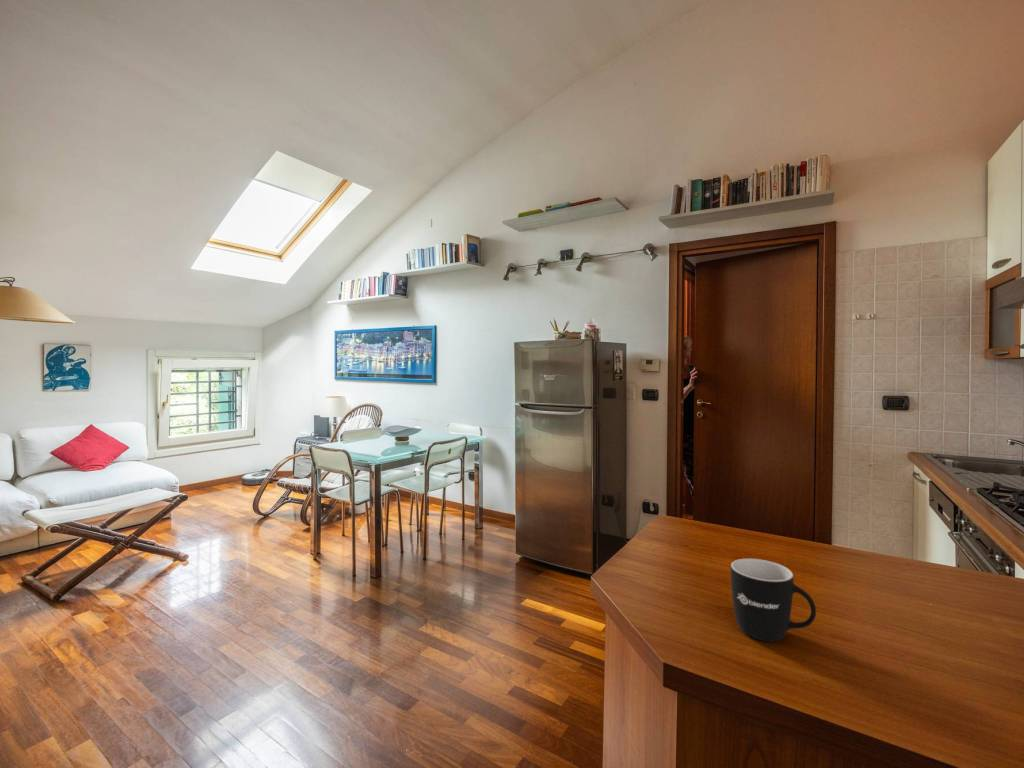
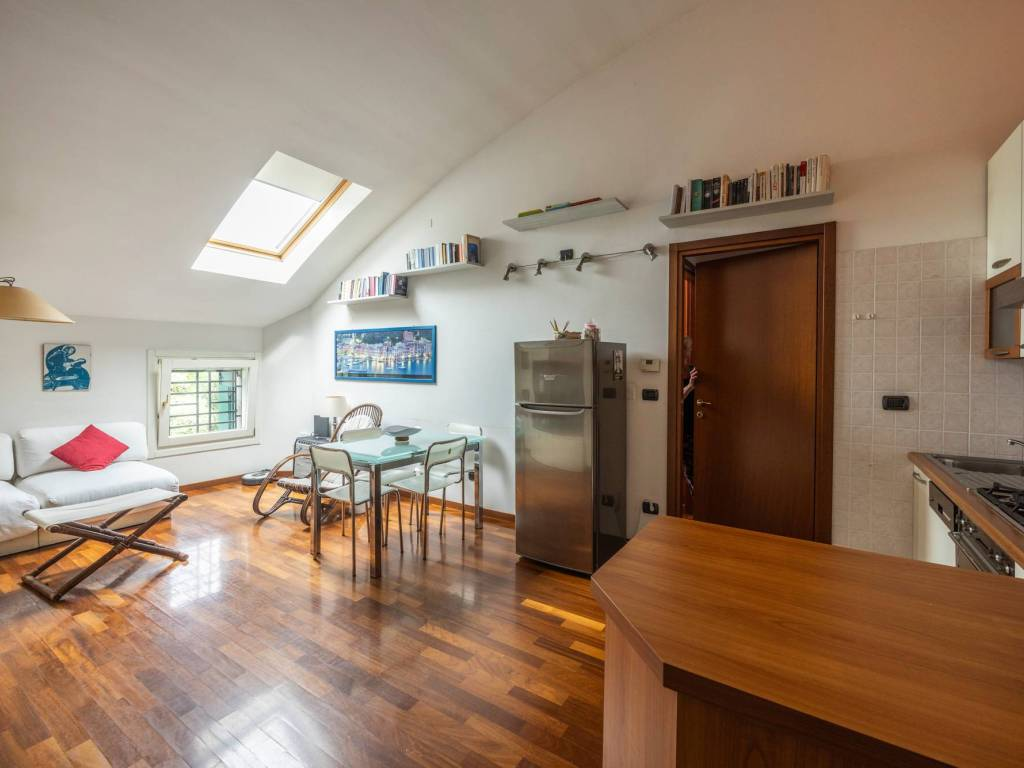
- mug (771, 602)
